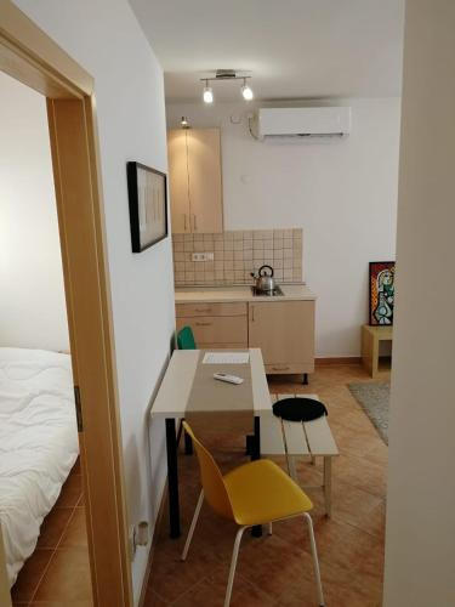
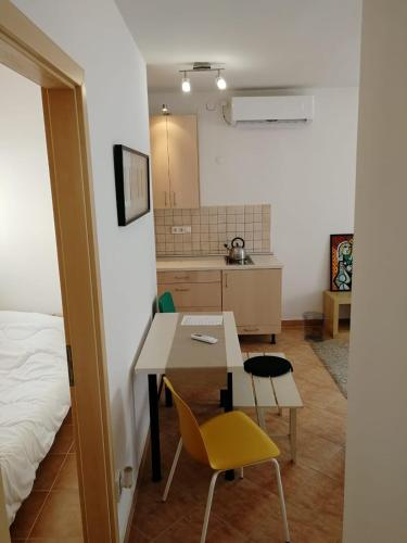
+ waste bin (314, 326)
